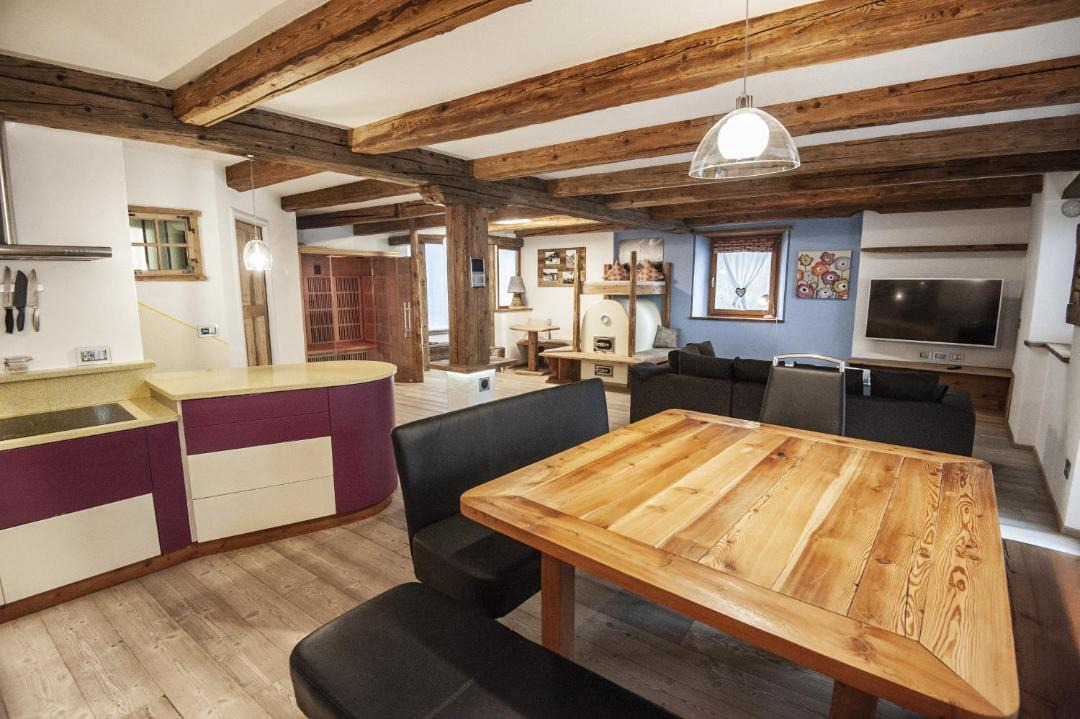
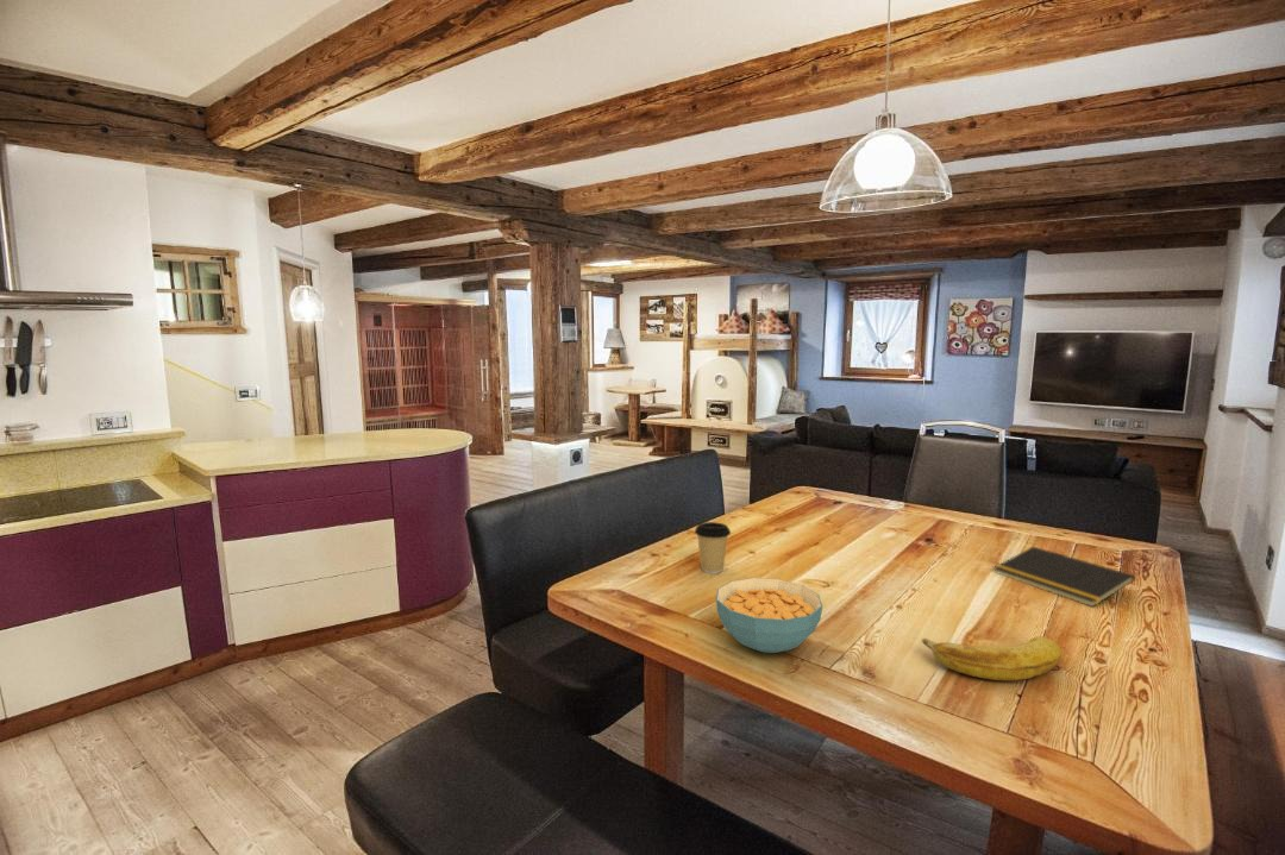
+ coffee cup (712, 547)
+ notepad (1060, 573)
+ banana (991, 649)
+ cereal bowl (767, 621)
